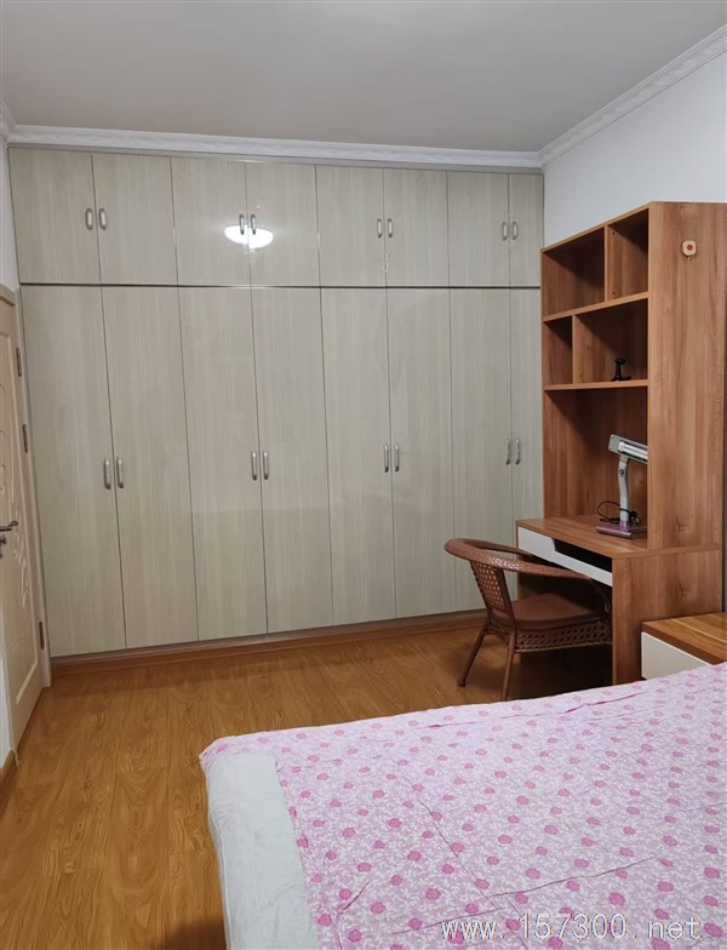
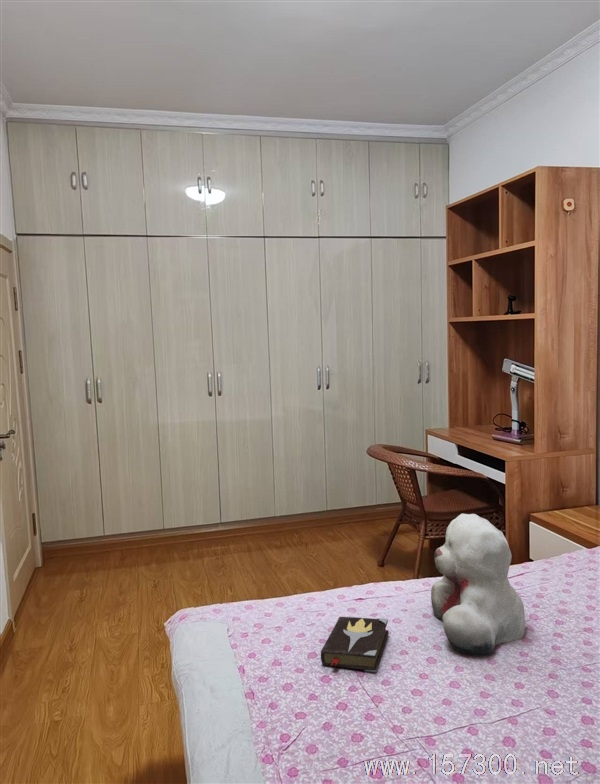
+ hardback book (356, 640)
+ teddy bear (474, 574)
